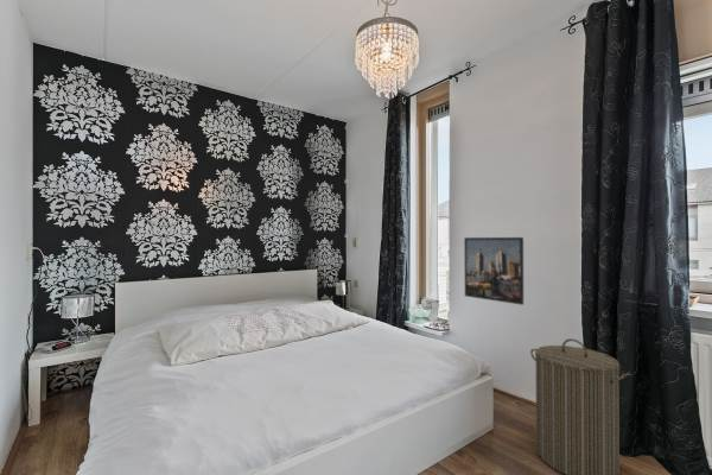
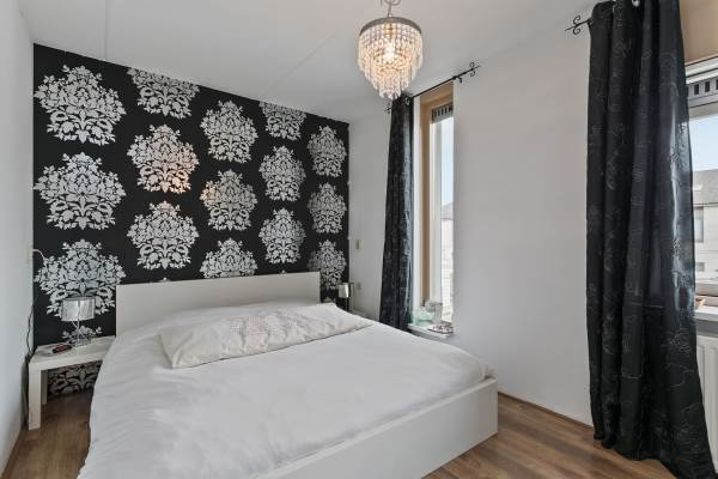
- laundry hamper (574, 399)
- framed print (491, 268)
